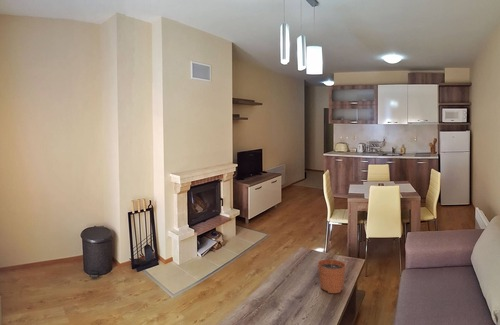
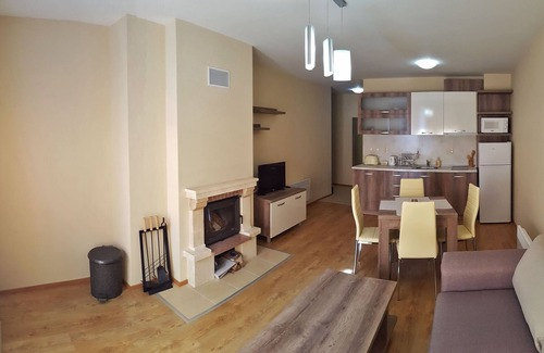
- plant pot (331, 270)
